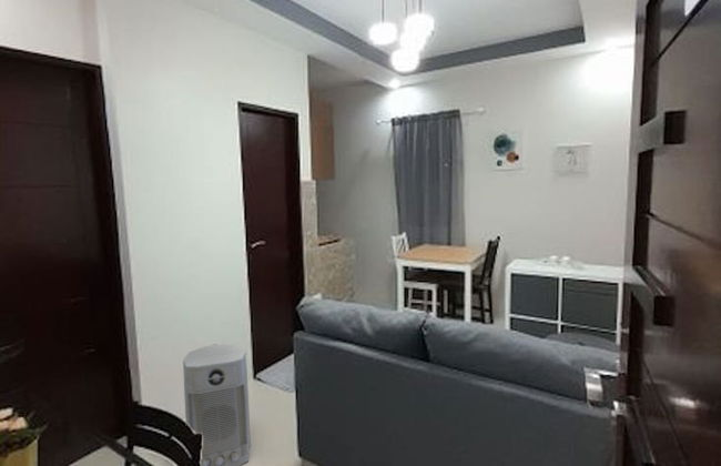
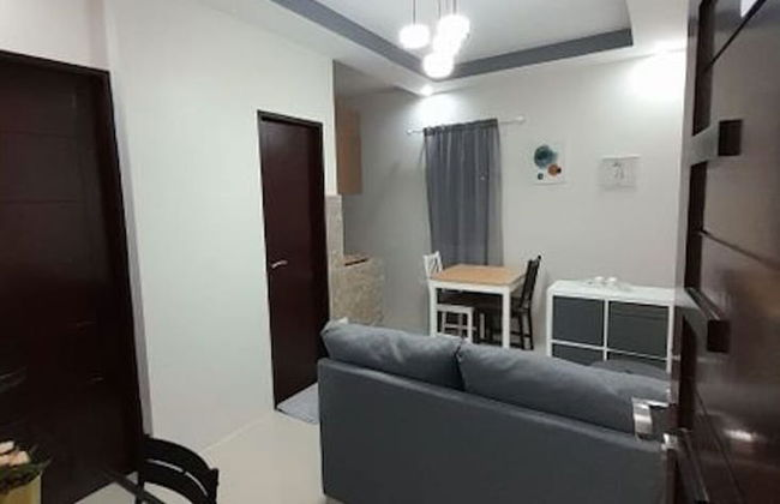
- air purifier (217, 403)
